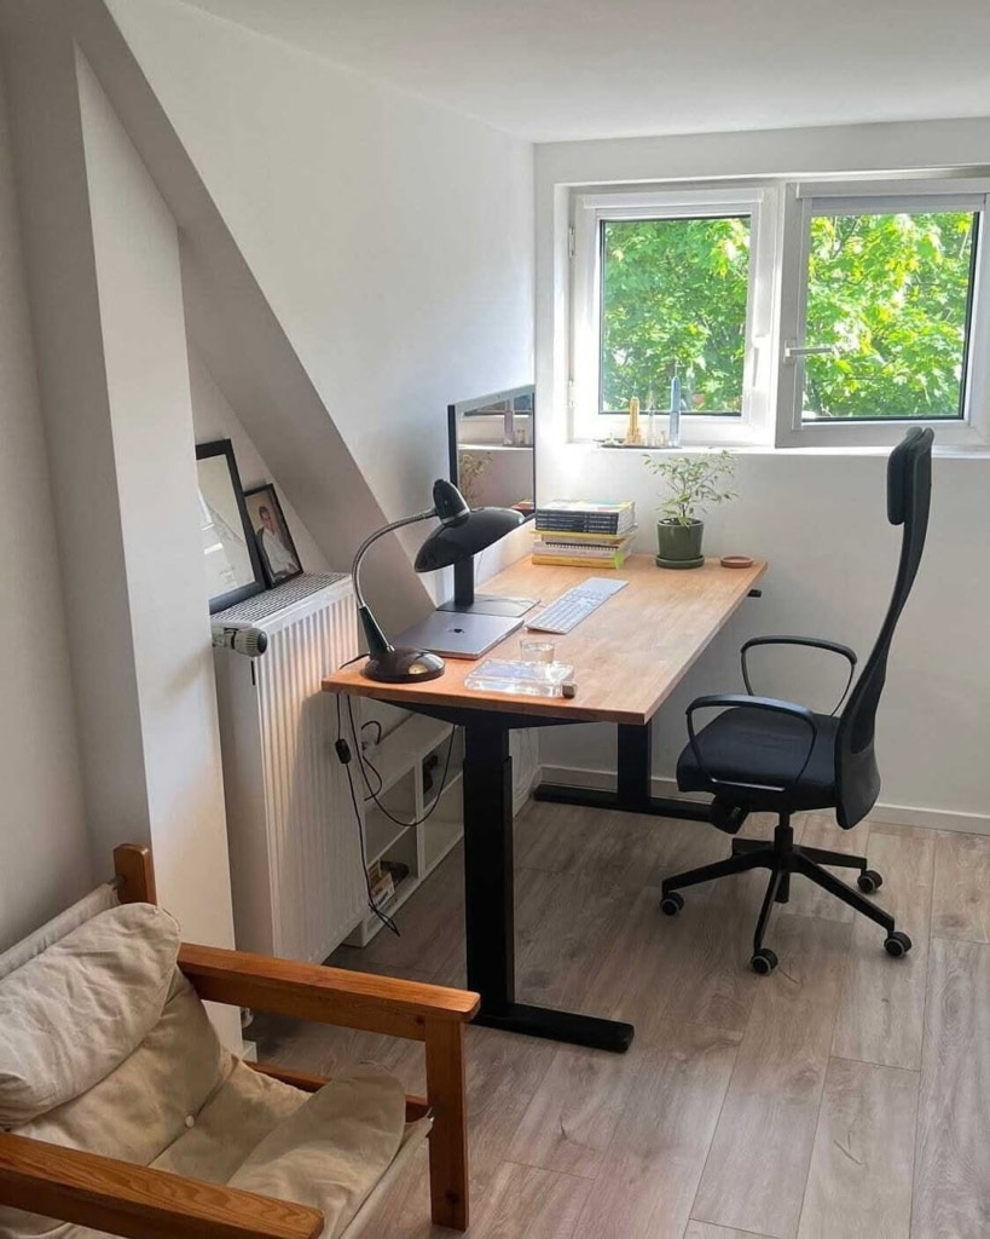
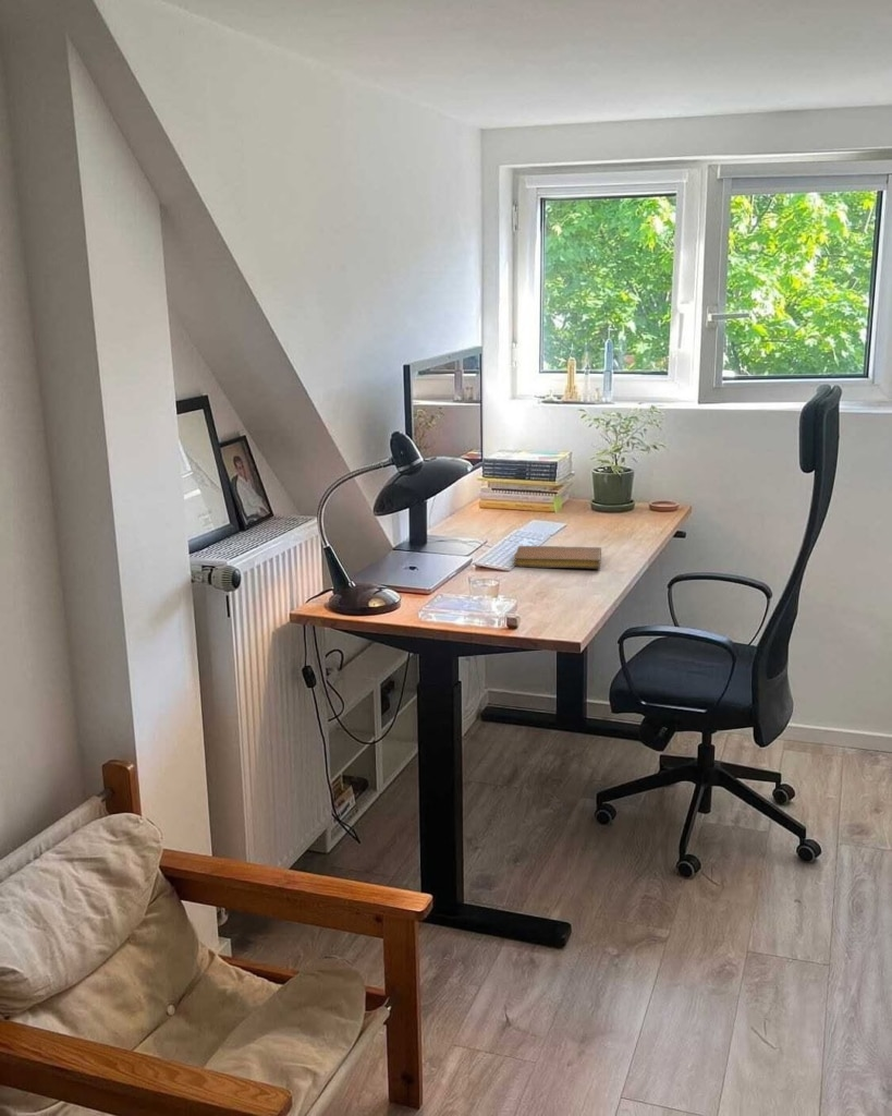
+ notebook (558, 556)
